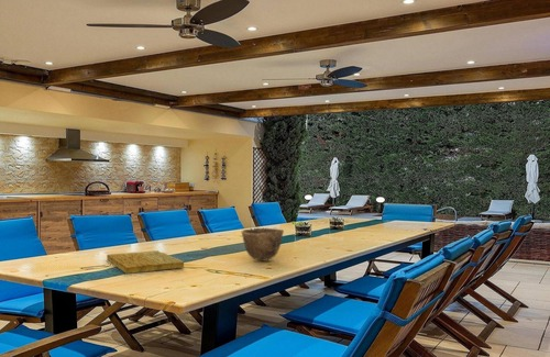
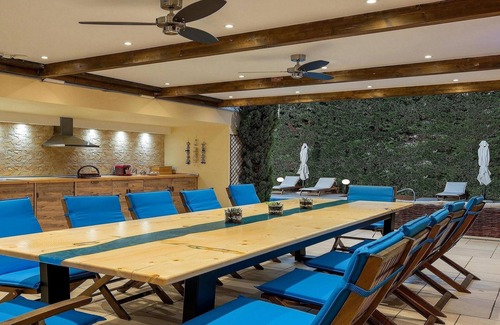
- cutting board (143, 259)
- bowl (262, 245)
